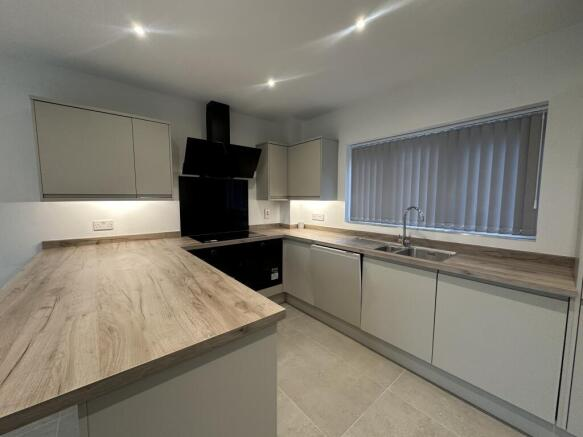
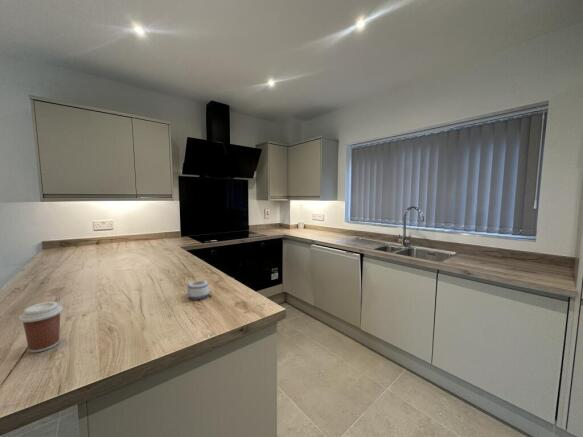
+ mug (196, 288)
+ coffee cup (42, 326)
